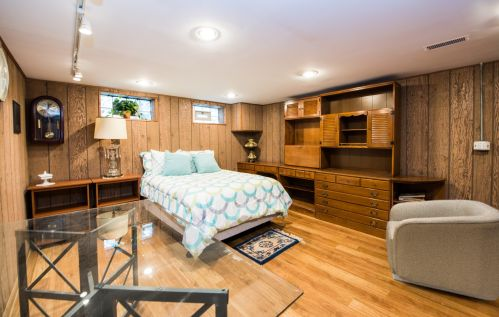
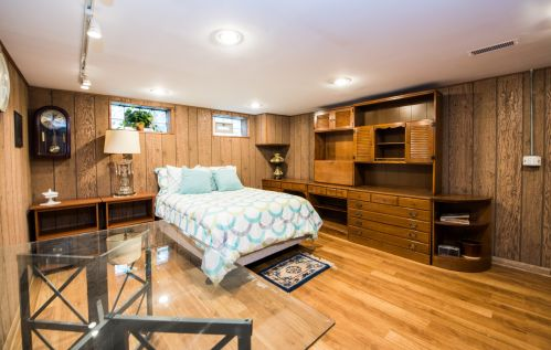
- armchair (435, 237)
